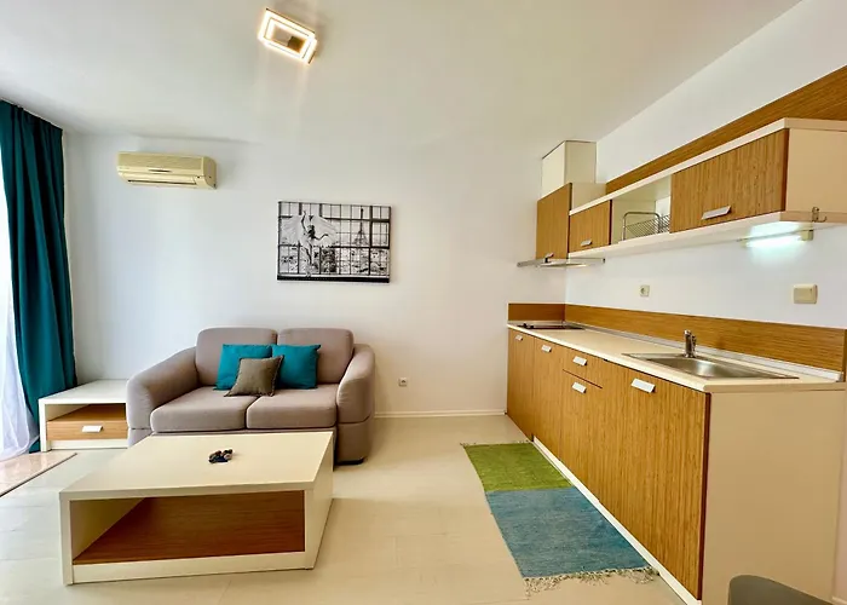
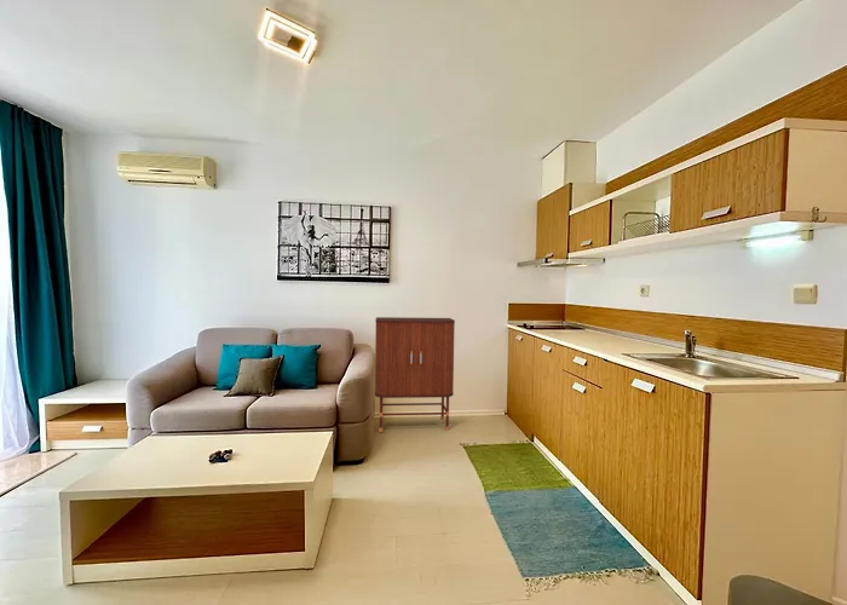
+ bar cabinet (414, 373)
